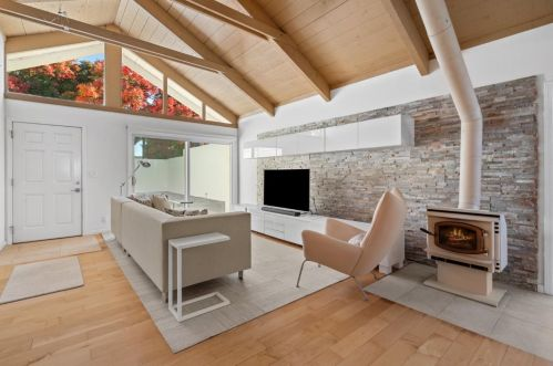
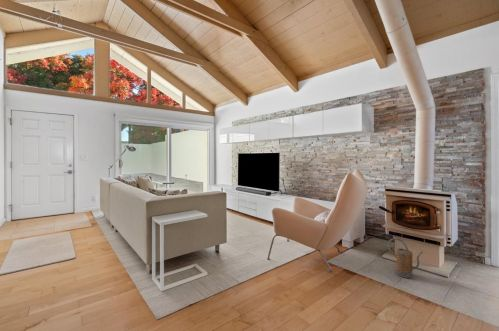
+ watering can (404, 257)
